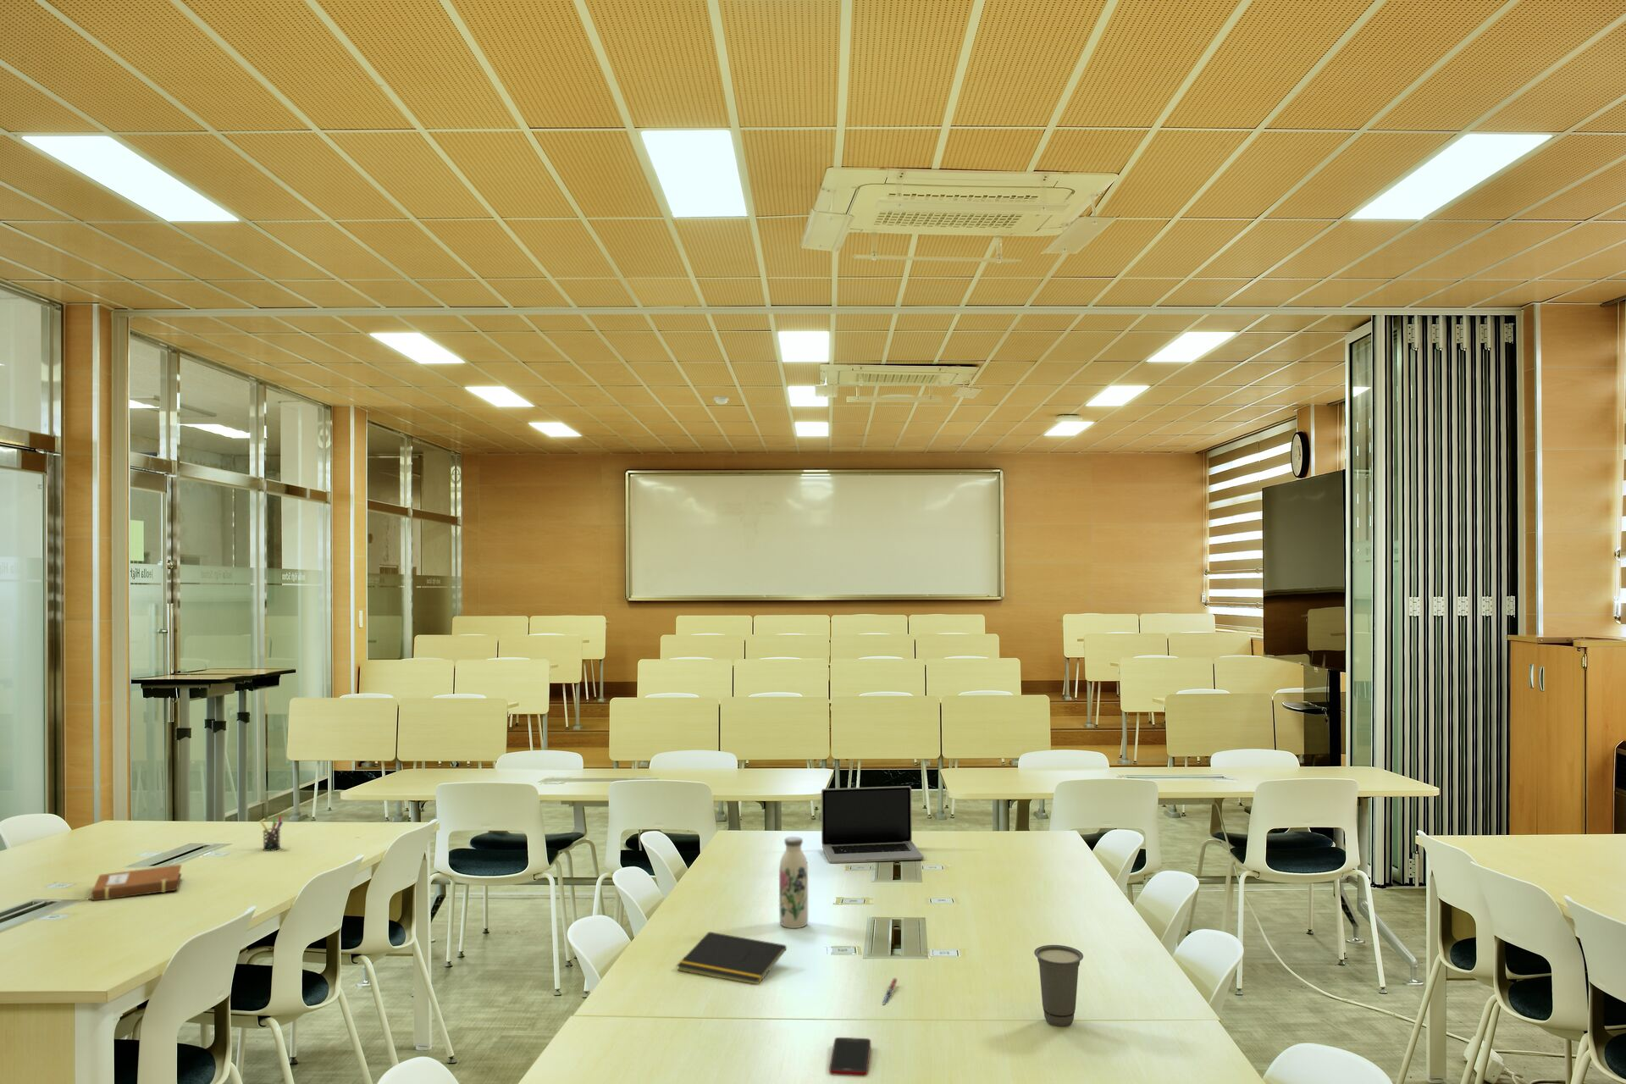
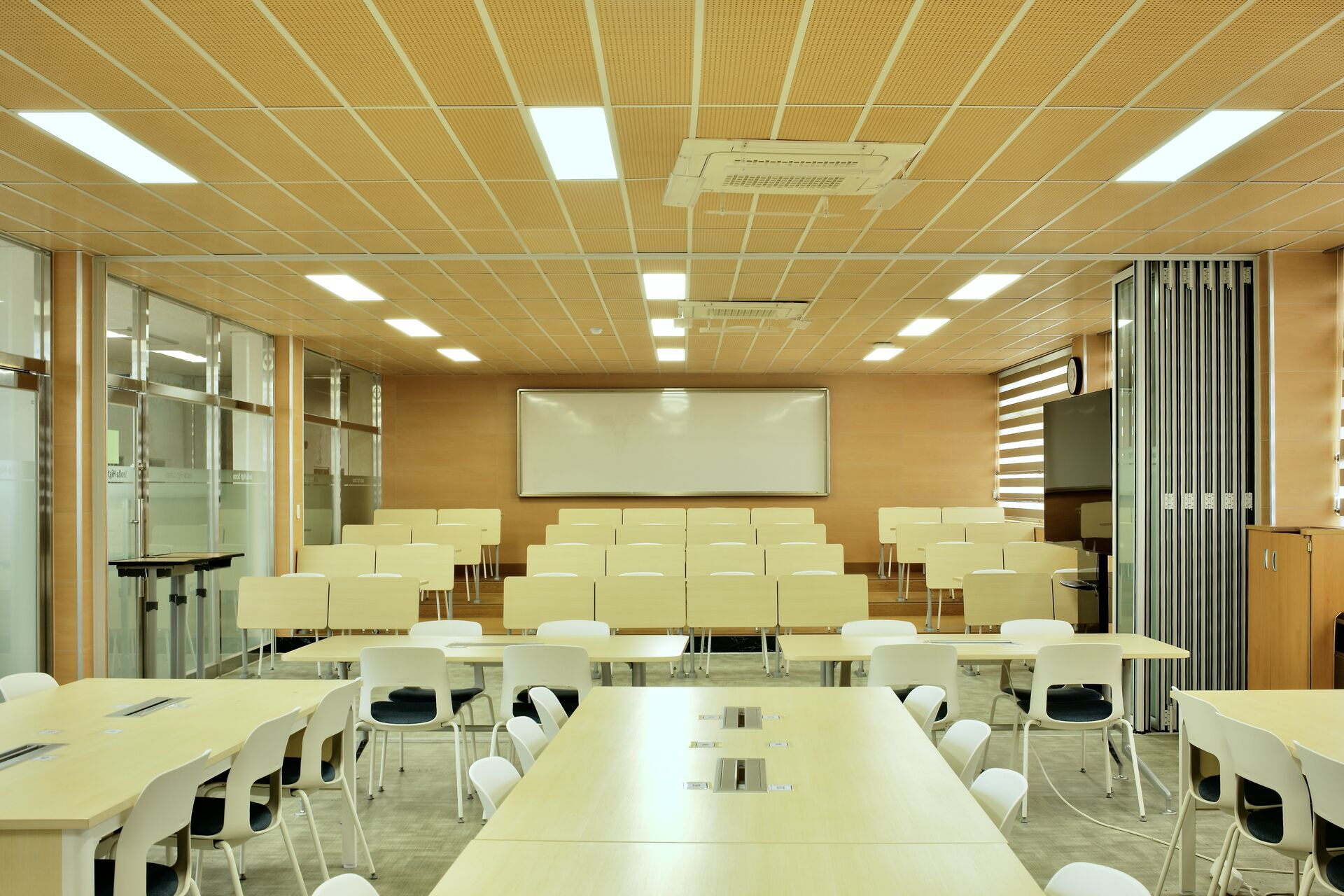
- pen (889, 991)
- laptop (871, 824)
- notepad (732, 957)
- water bottle (794, 881)
- cup (1059, 987)
- notebook (136, 882)
- pen holder (272, 831)
- cell phone (851, 1056)
